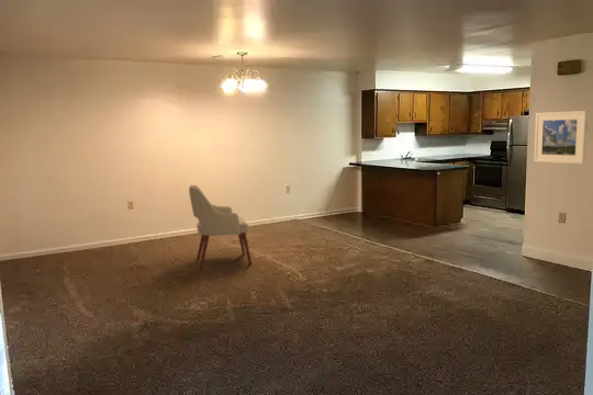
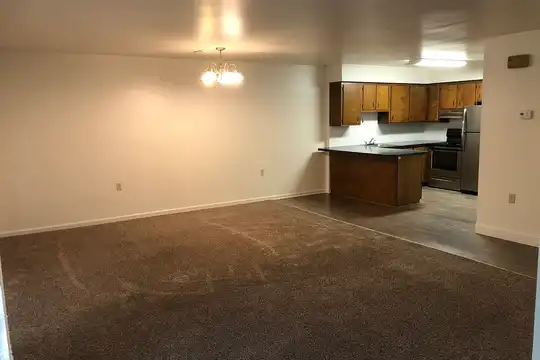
- chair (219, 223)
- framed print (559, 137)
